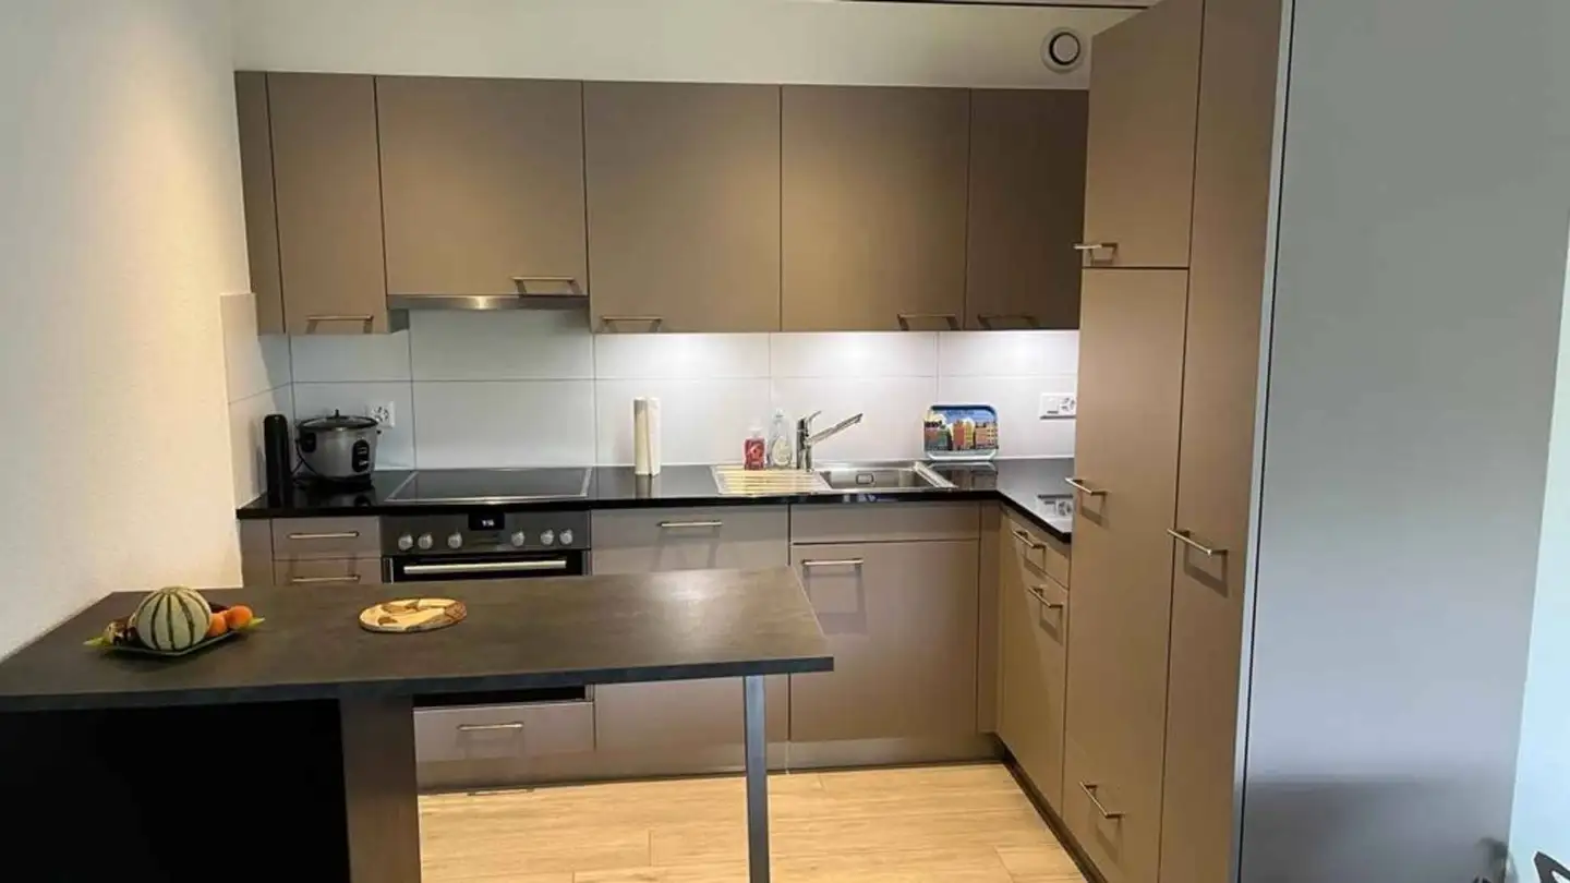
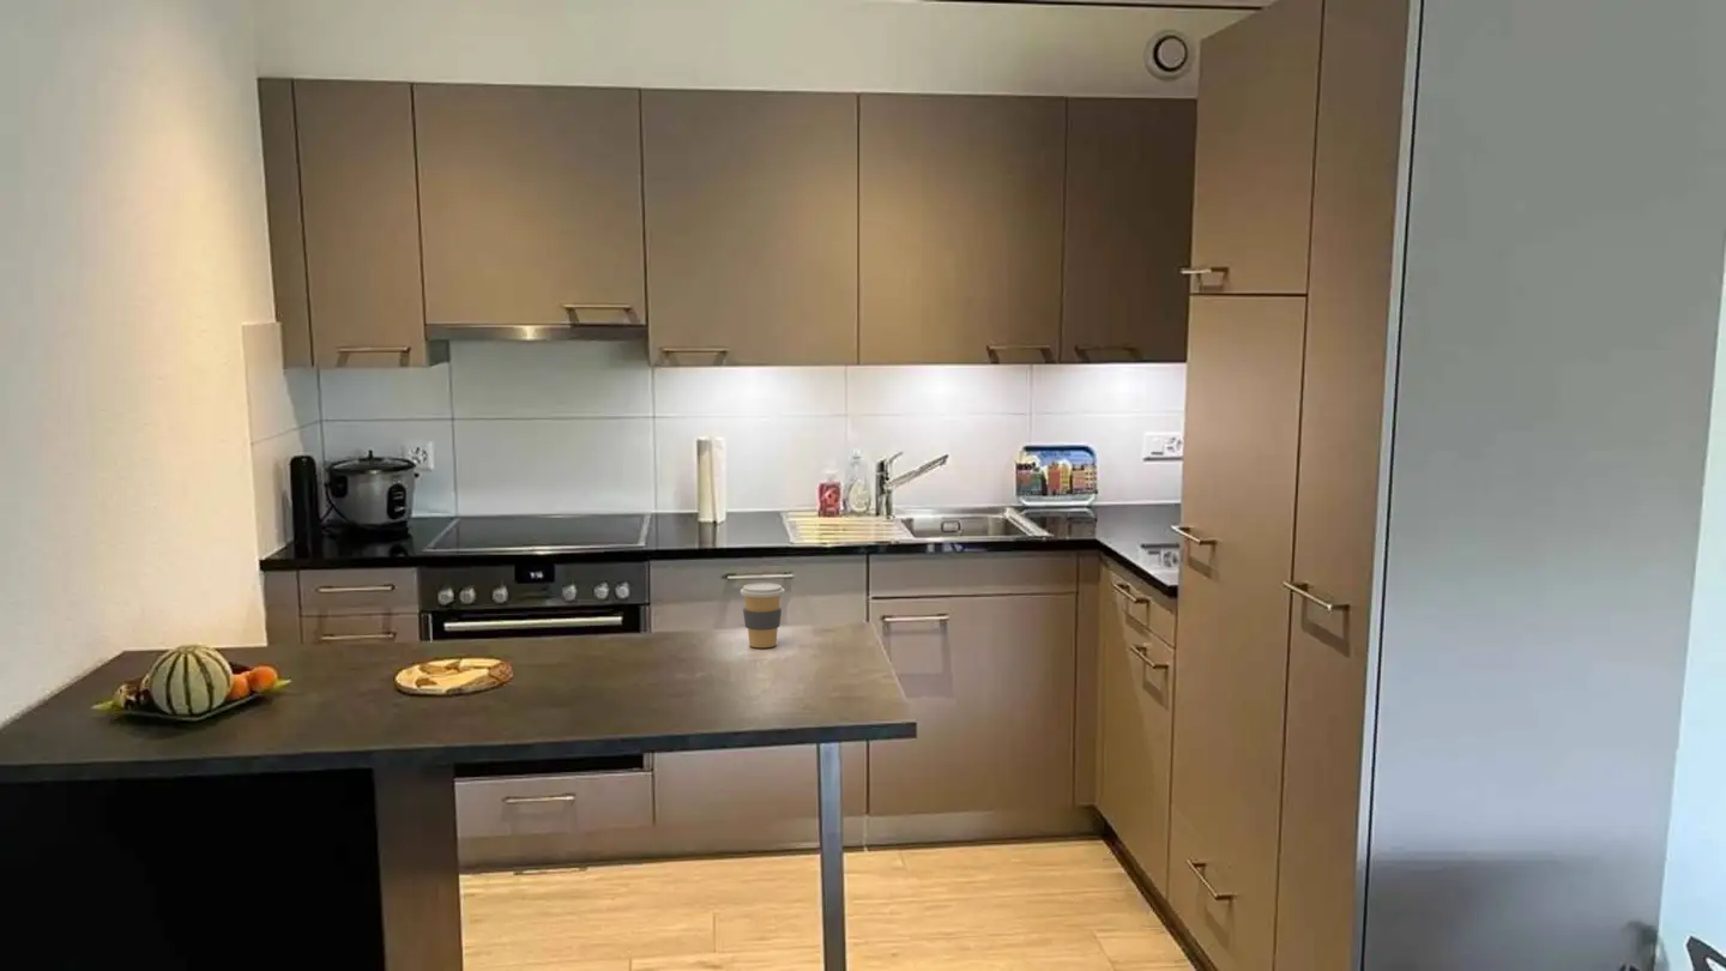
+ coffee cup (762, 615)
